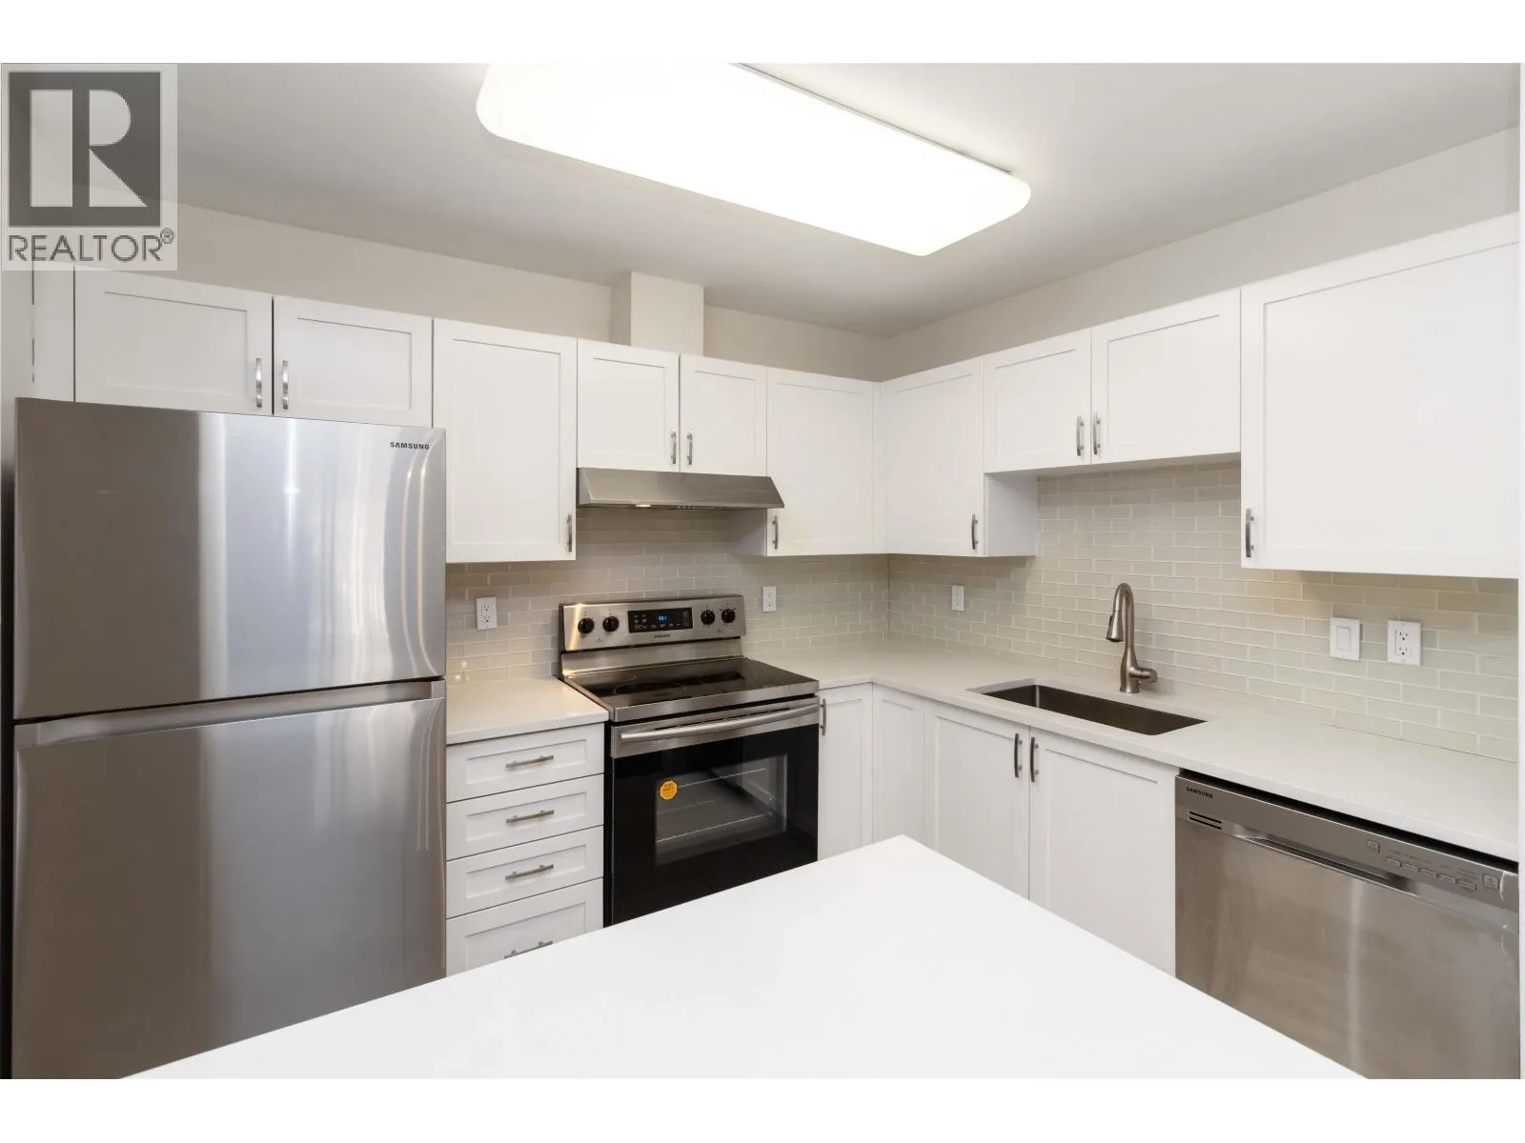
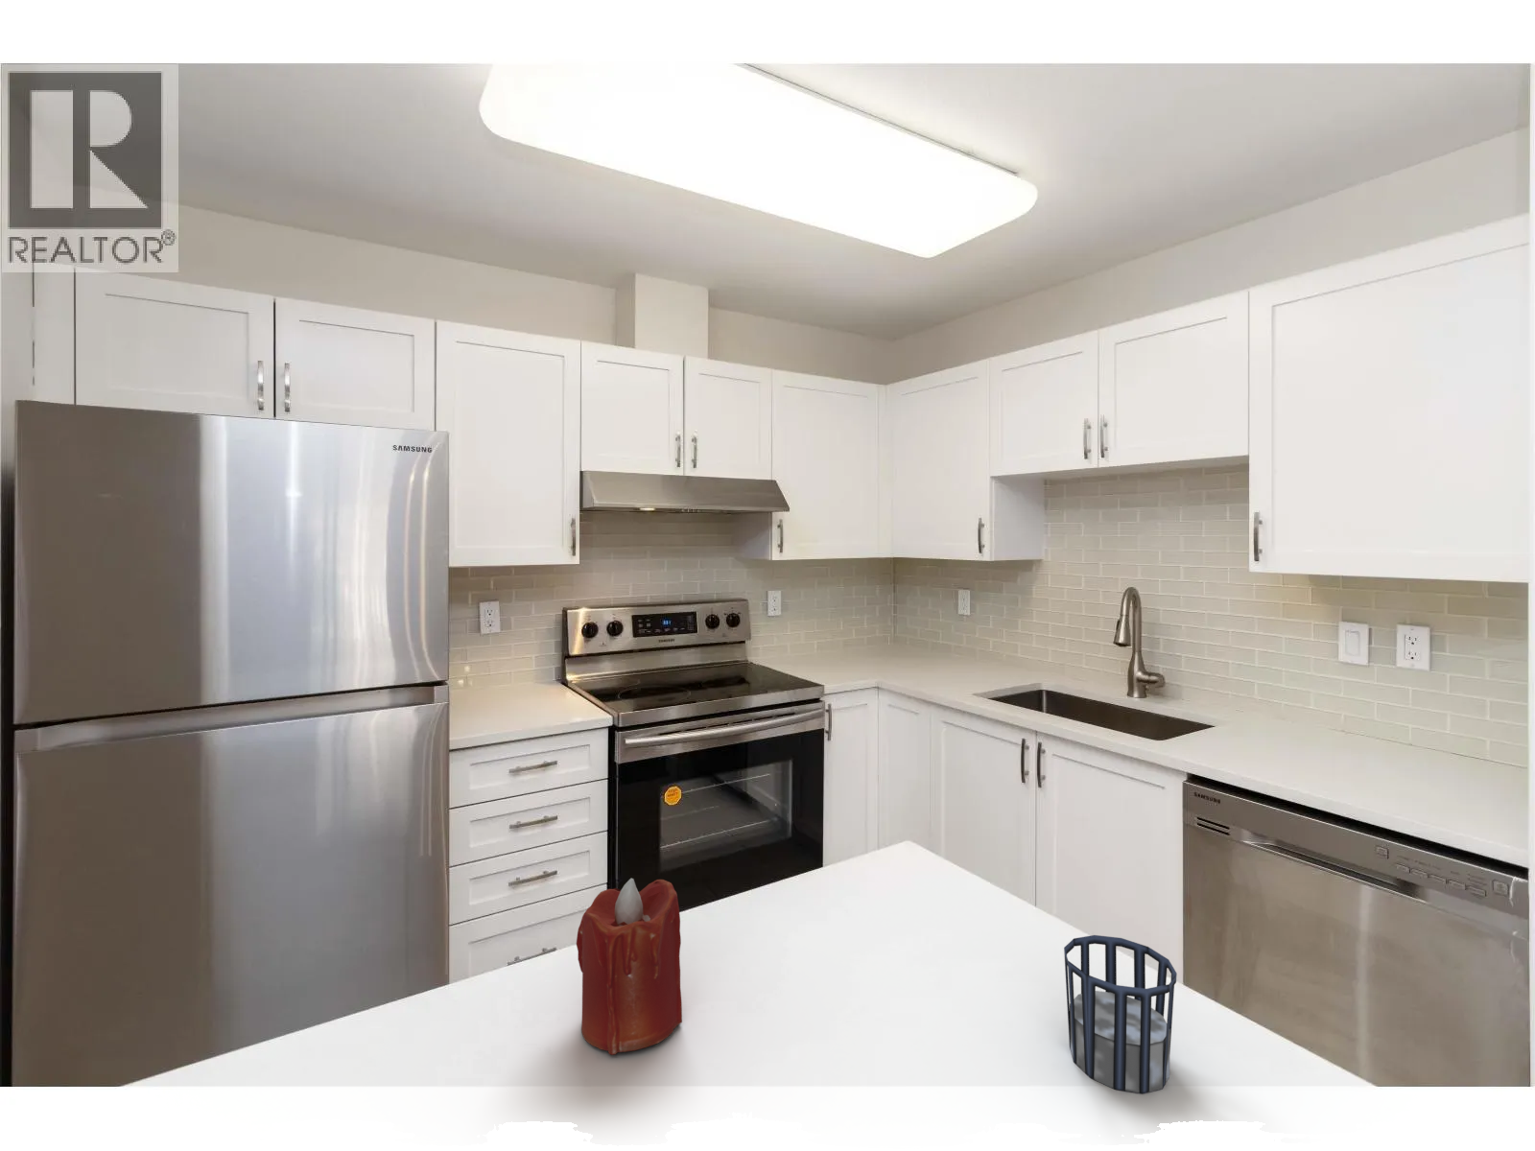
+ candle (630, 952)
+ cup (1118, 1010)
